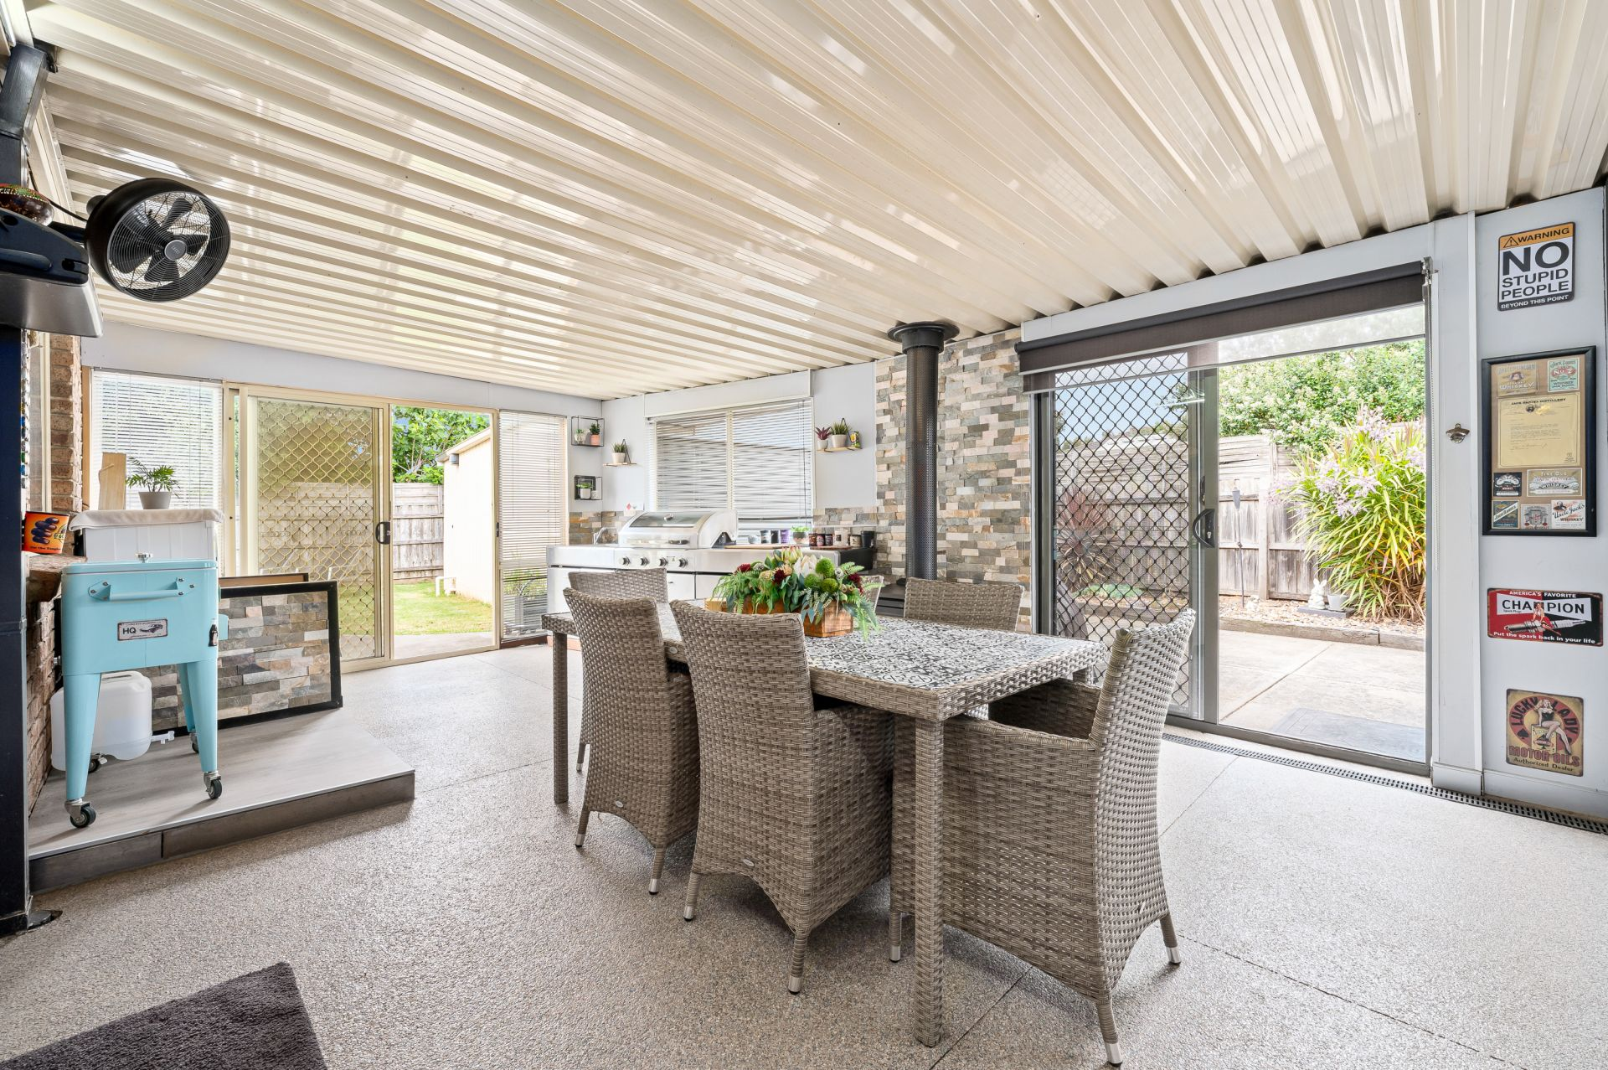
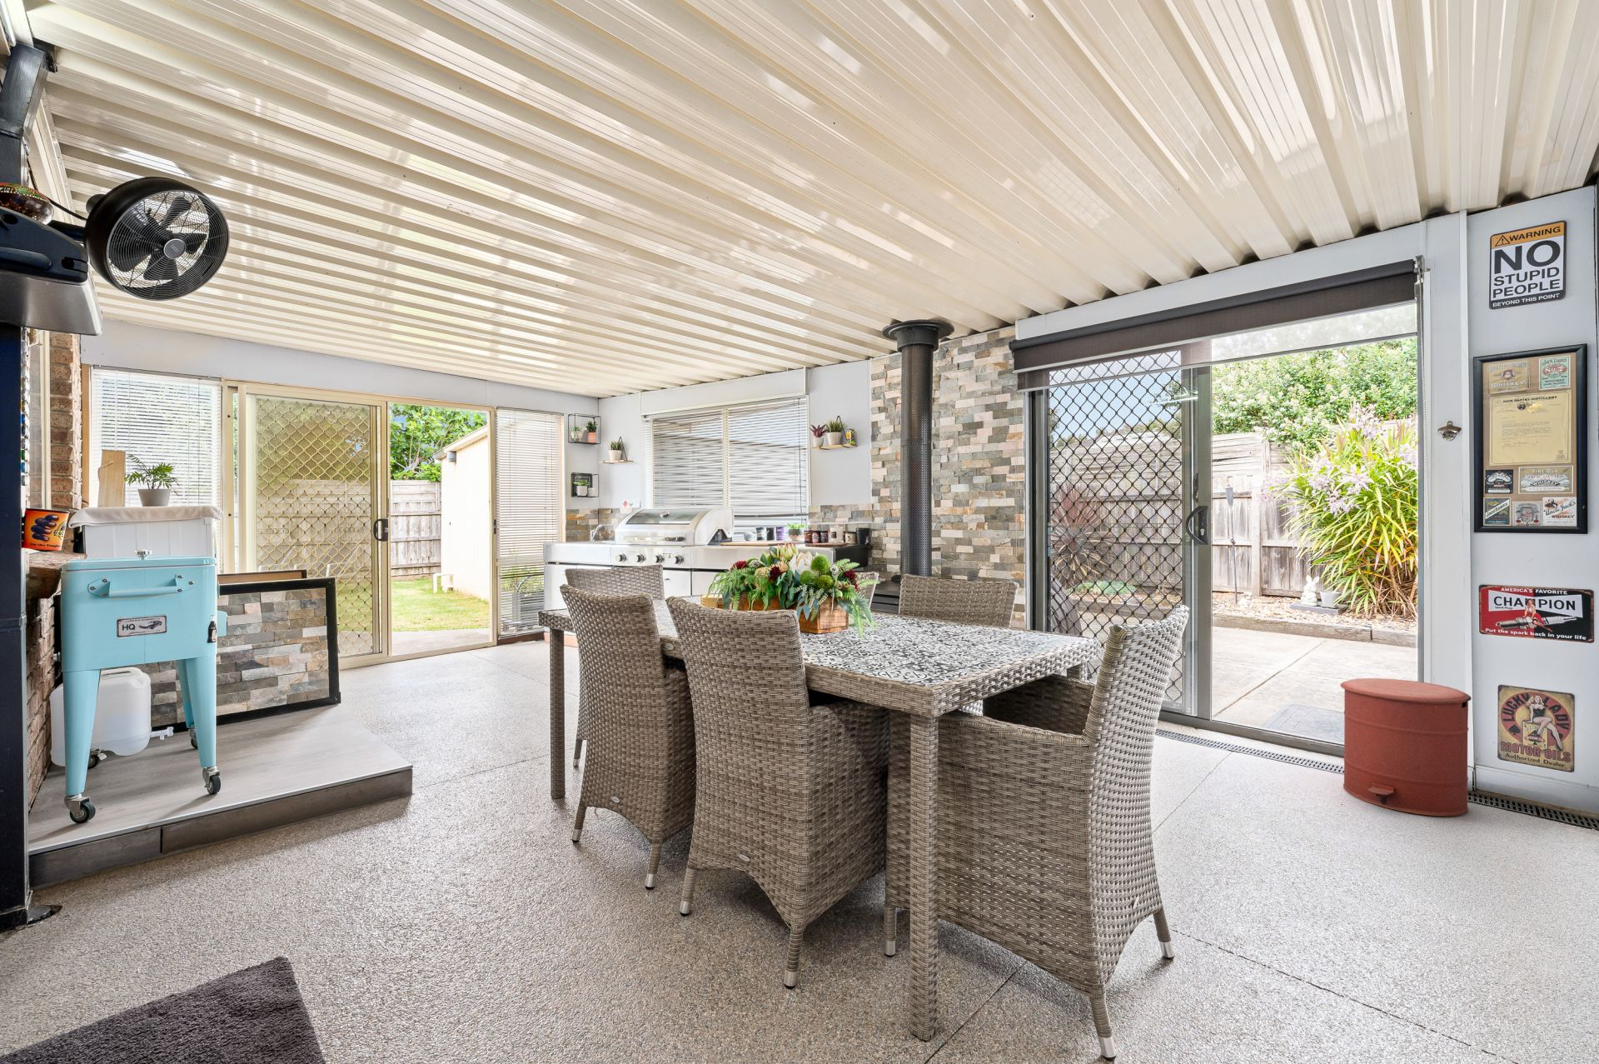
+ trash can (1402, 741)
